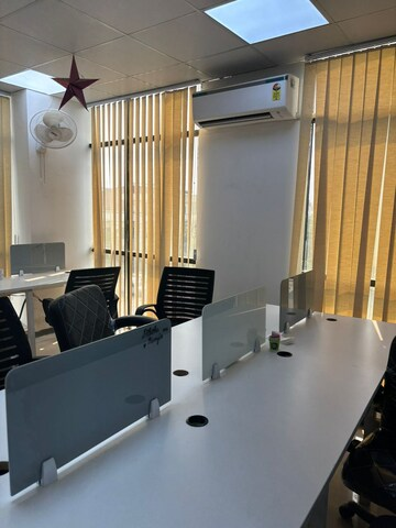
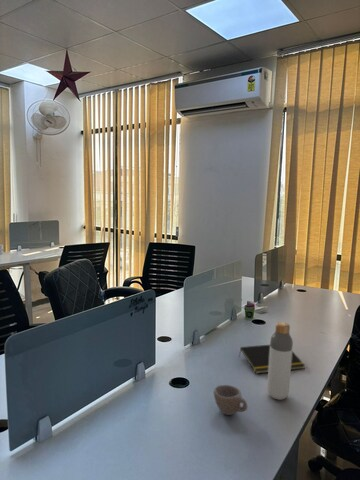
+ cup (231, 402)
+ bottle (280, 360)
+ notepad (268, 357)
